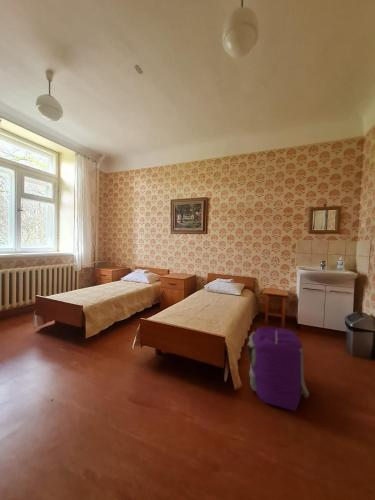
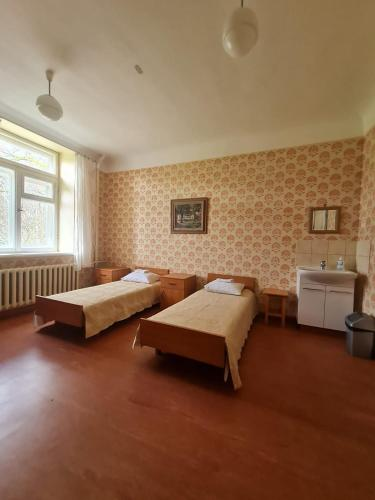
- backpack (276, 360)
